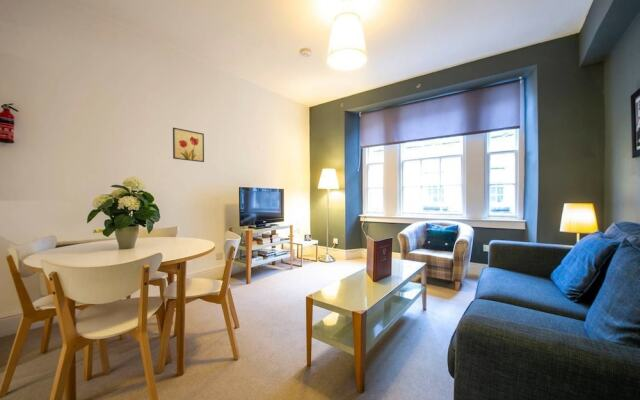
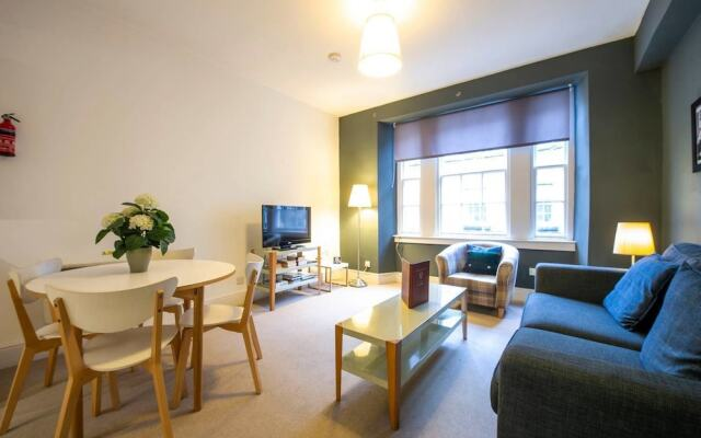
- wall art (188, 145)
